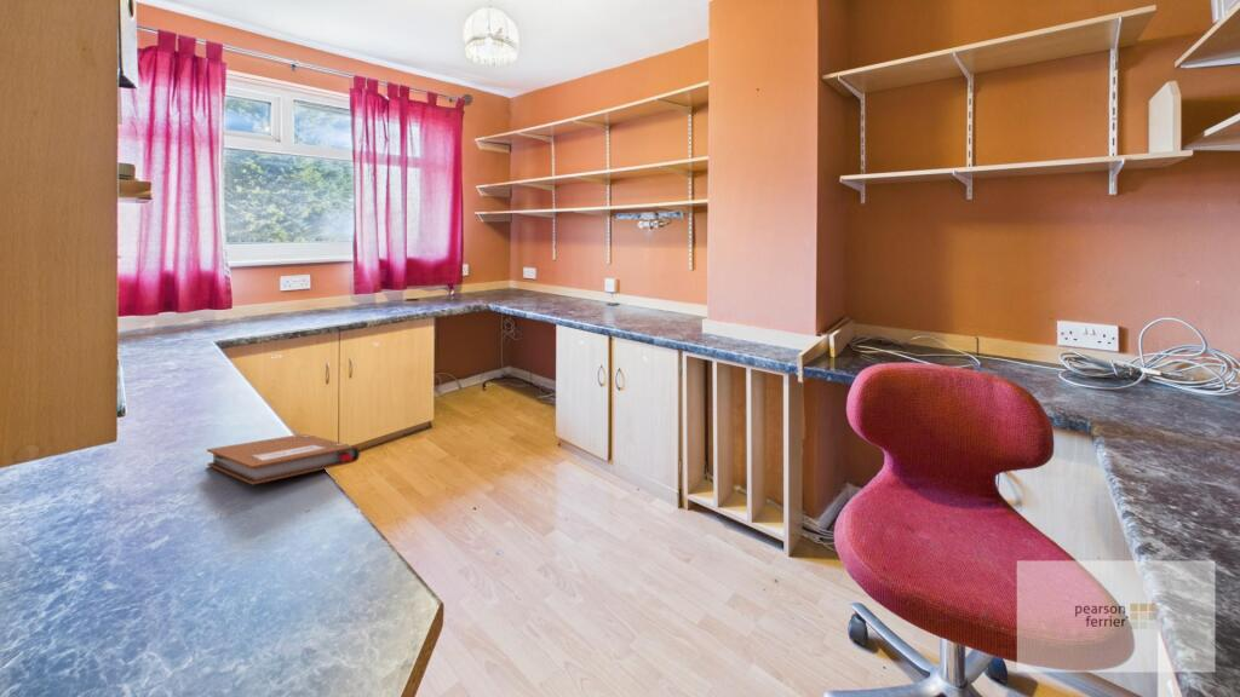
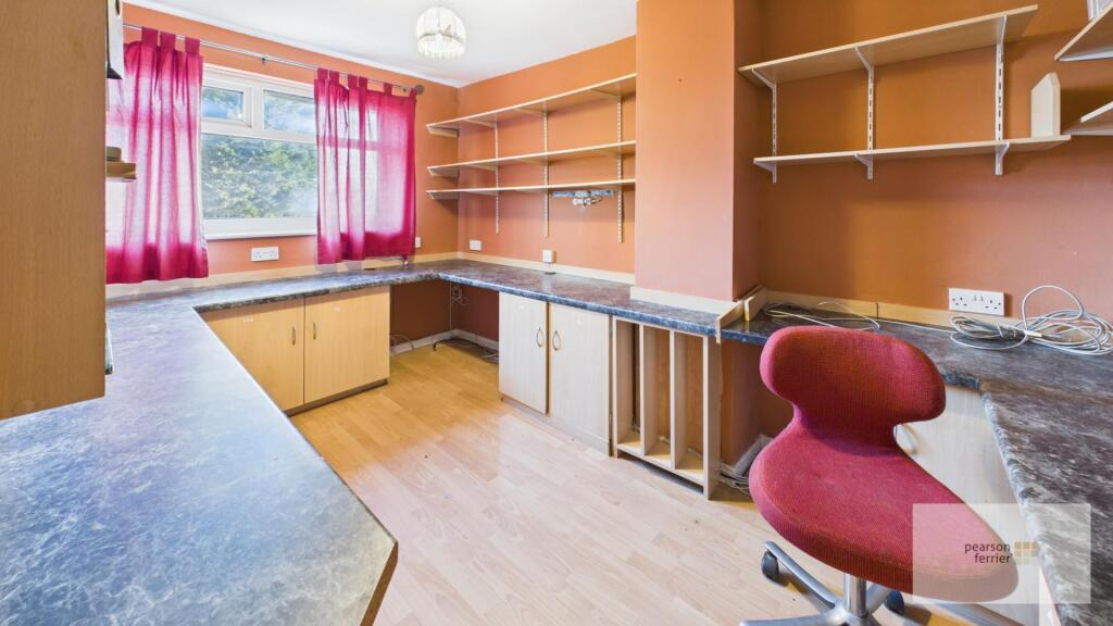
- notebook (286, 455)
